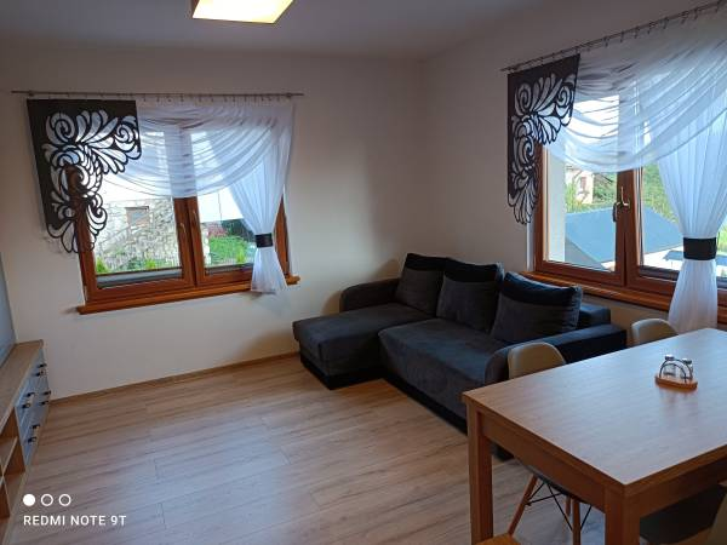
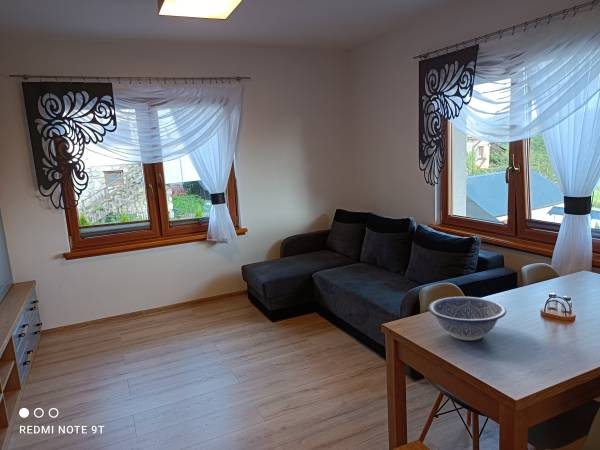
+ decorative bowl (466, 321)
